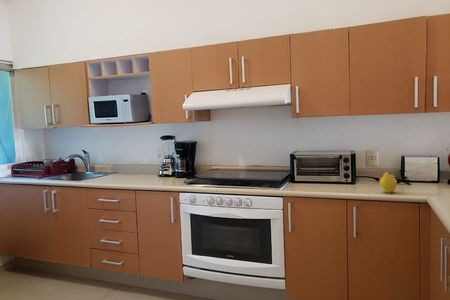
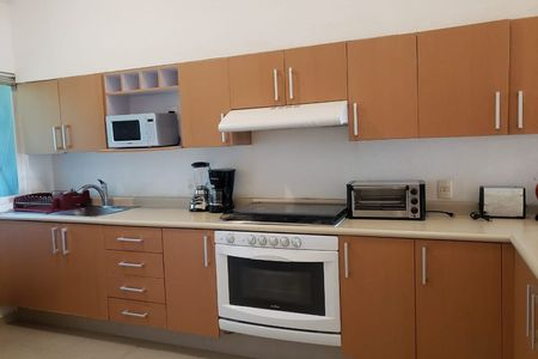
- fruit (388, 182)
